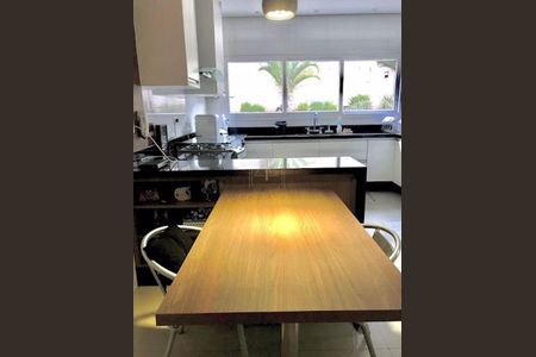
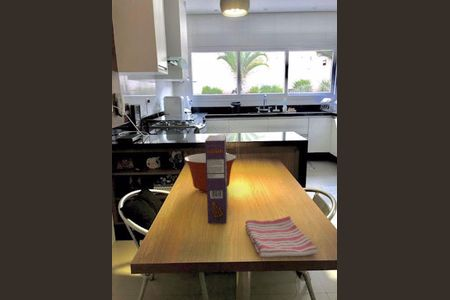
+ cereal box (217, 176)
+ mixing bowl (205, 173)
+ dish towel (277, 235)
